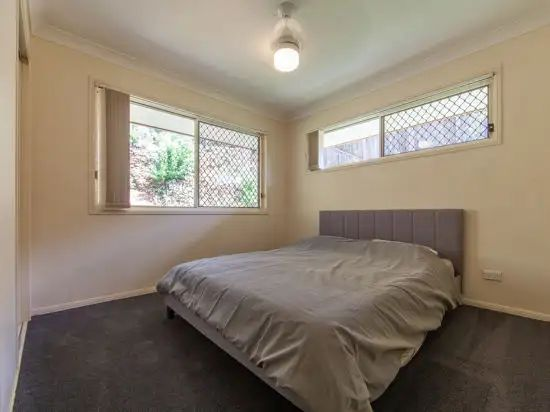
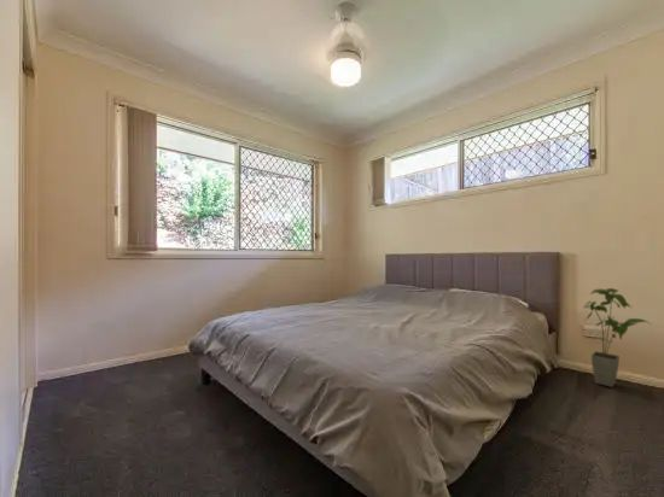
+ house plant (613, 337)
